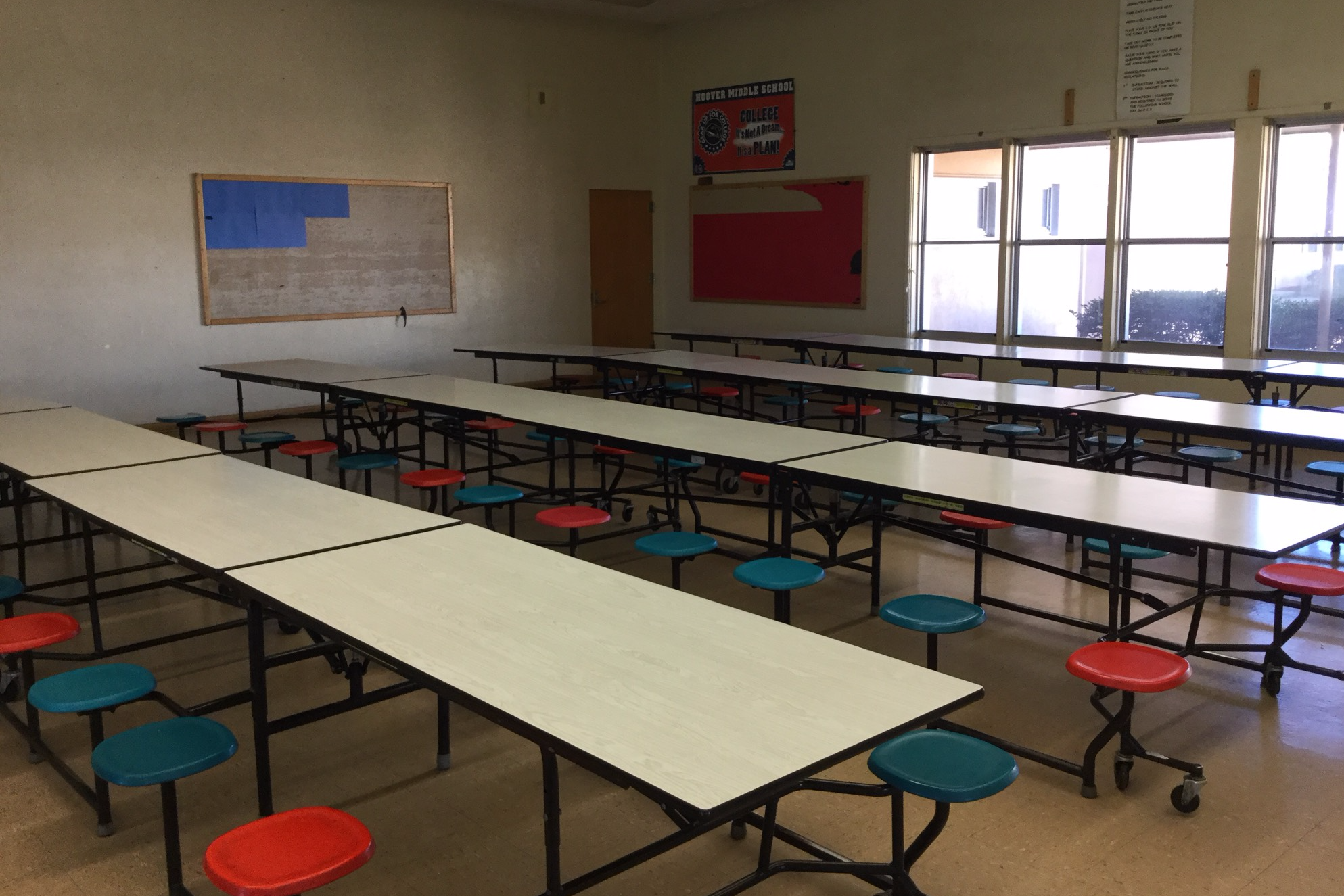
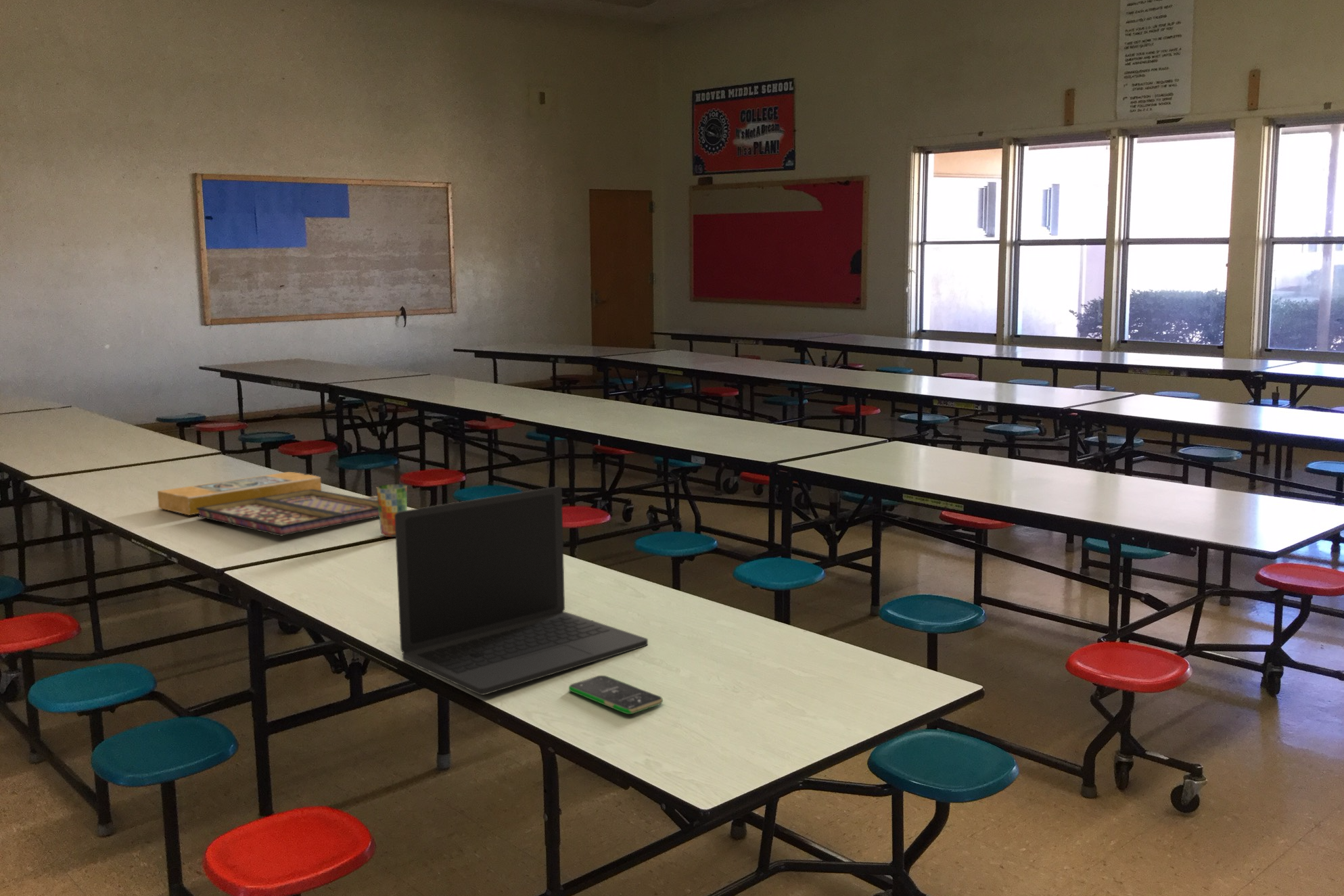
+ cup (392, 511)
+ board game (291, 499)
+ laptop (525, 580)
+ smartphone (615, 694)
